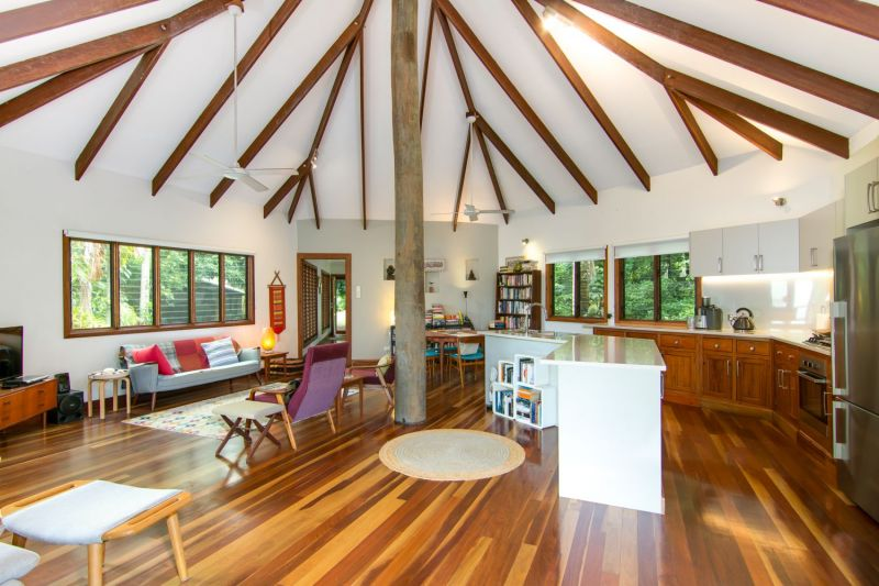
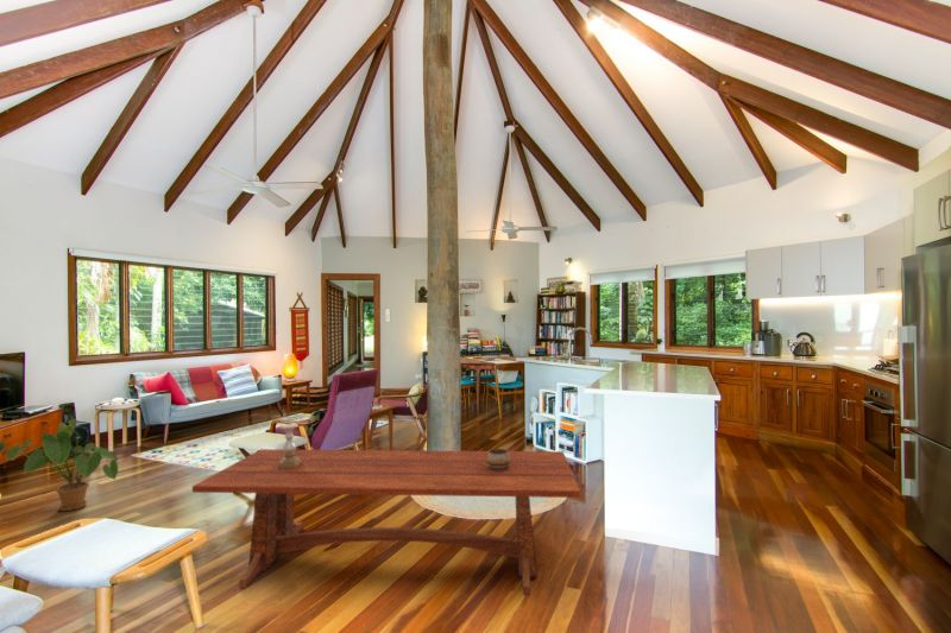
+ dining table (397, 527)
+ house plant (57, 467)
+ candle holder (289, 444)
+ decorative bowl (498, 458)
